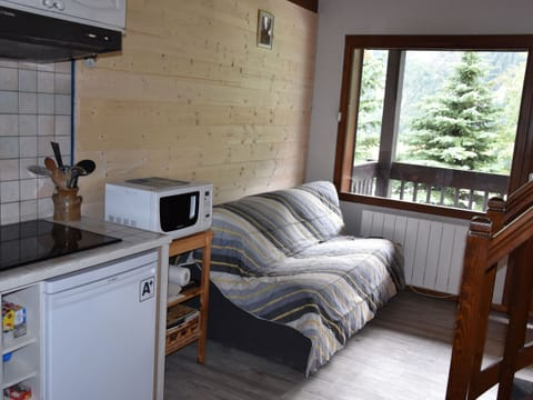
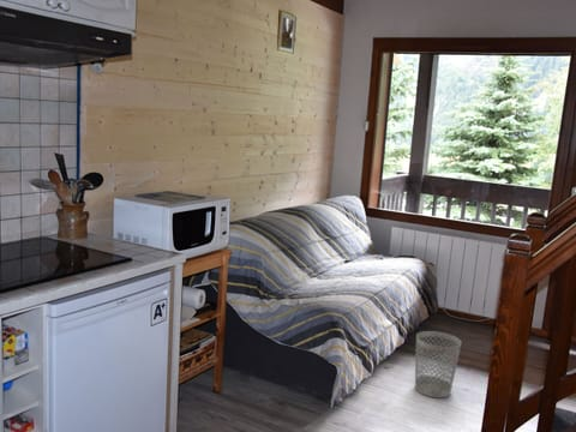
+ wastebasket (436, 365)
